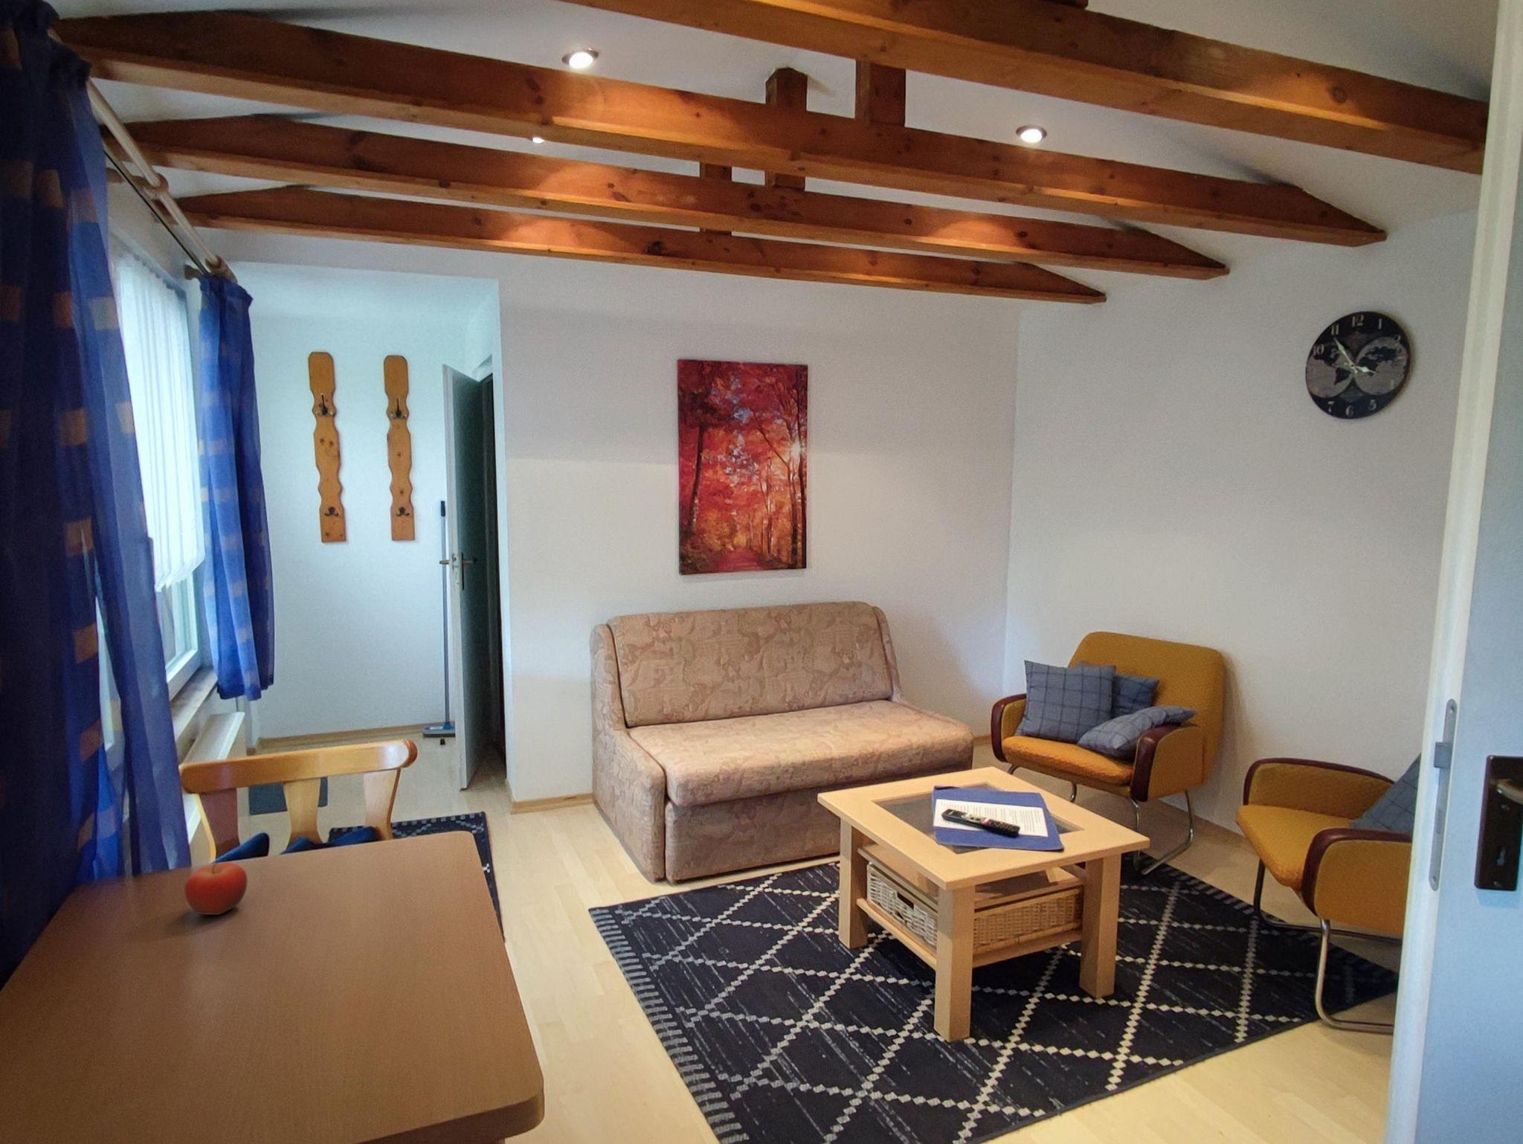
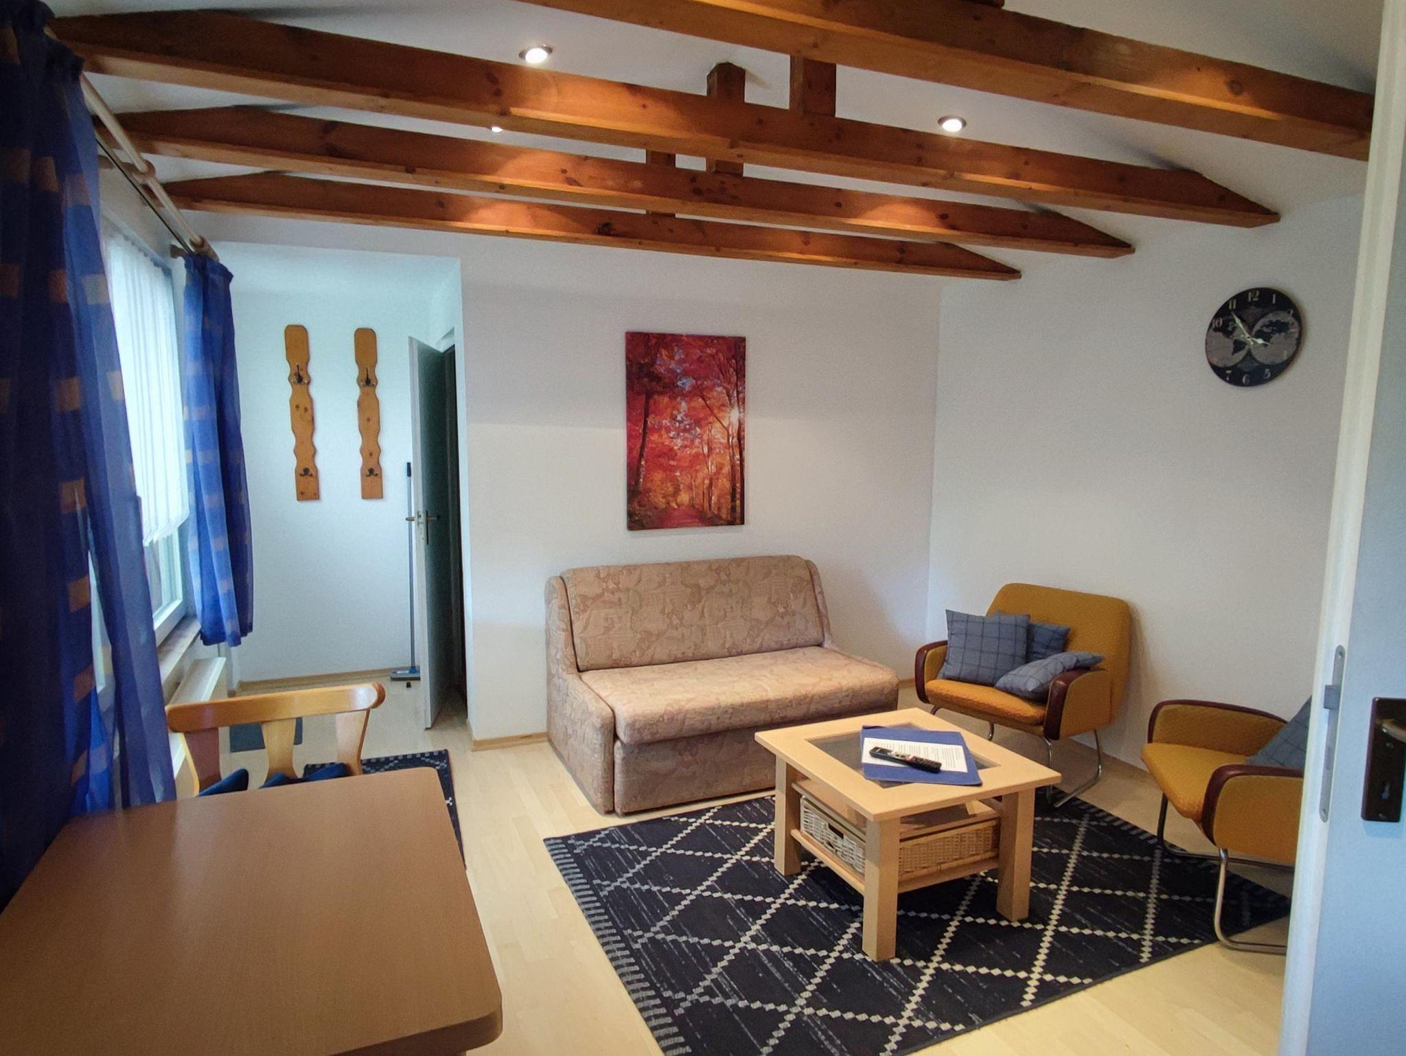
- fruit (216, 884)
